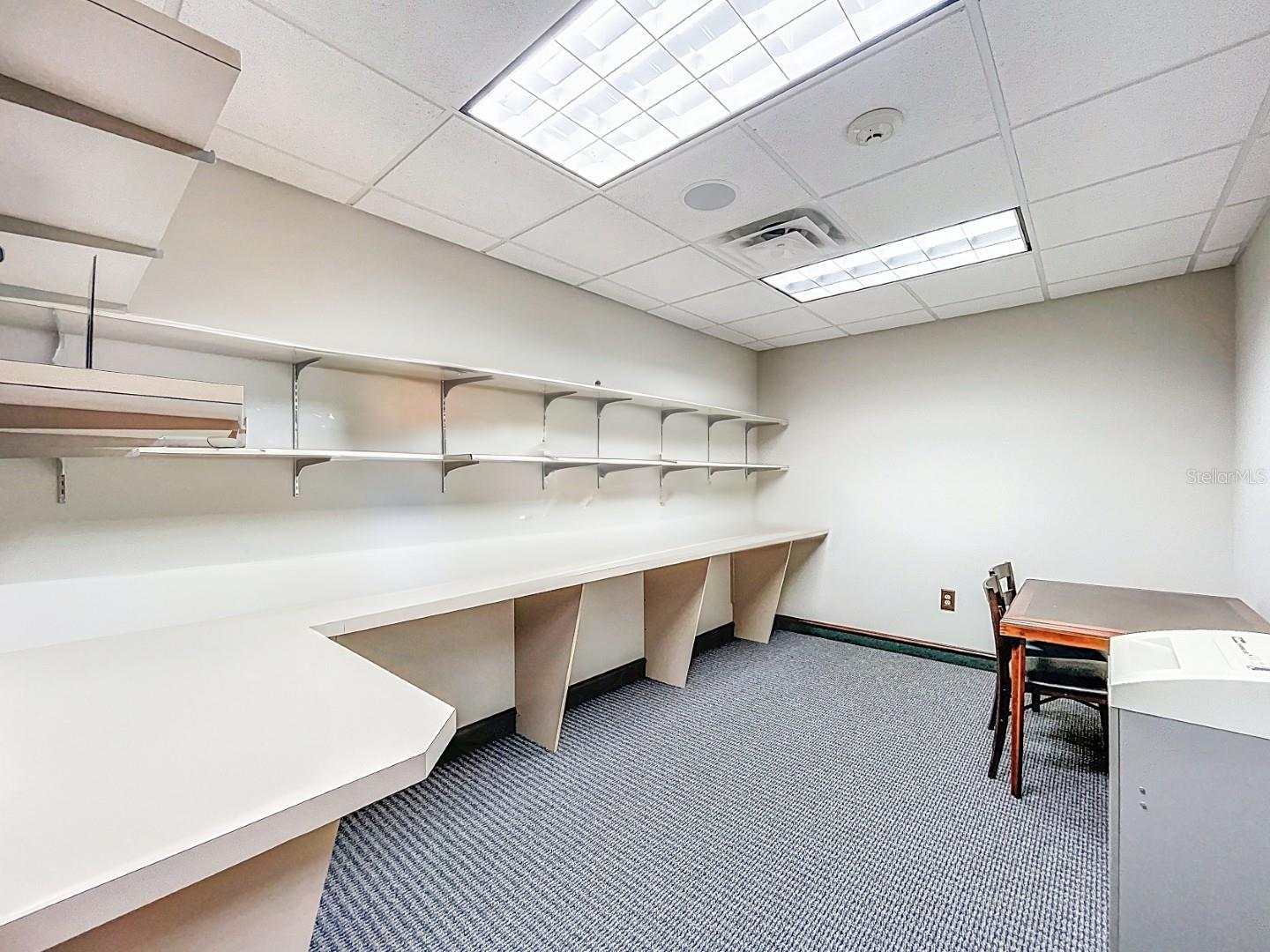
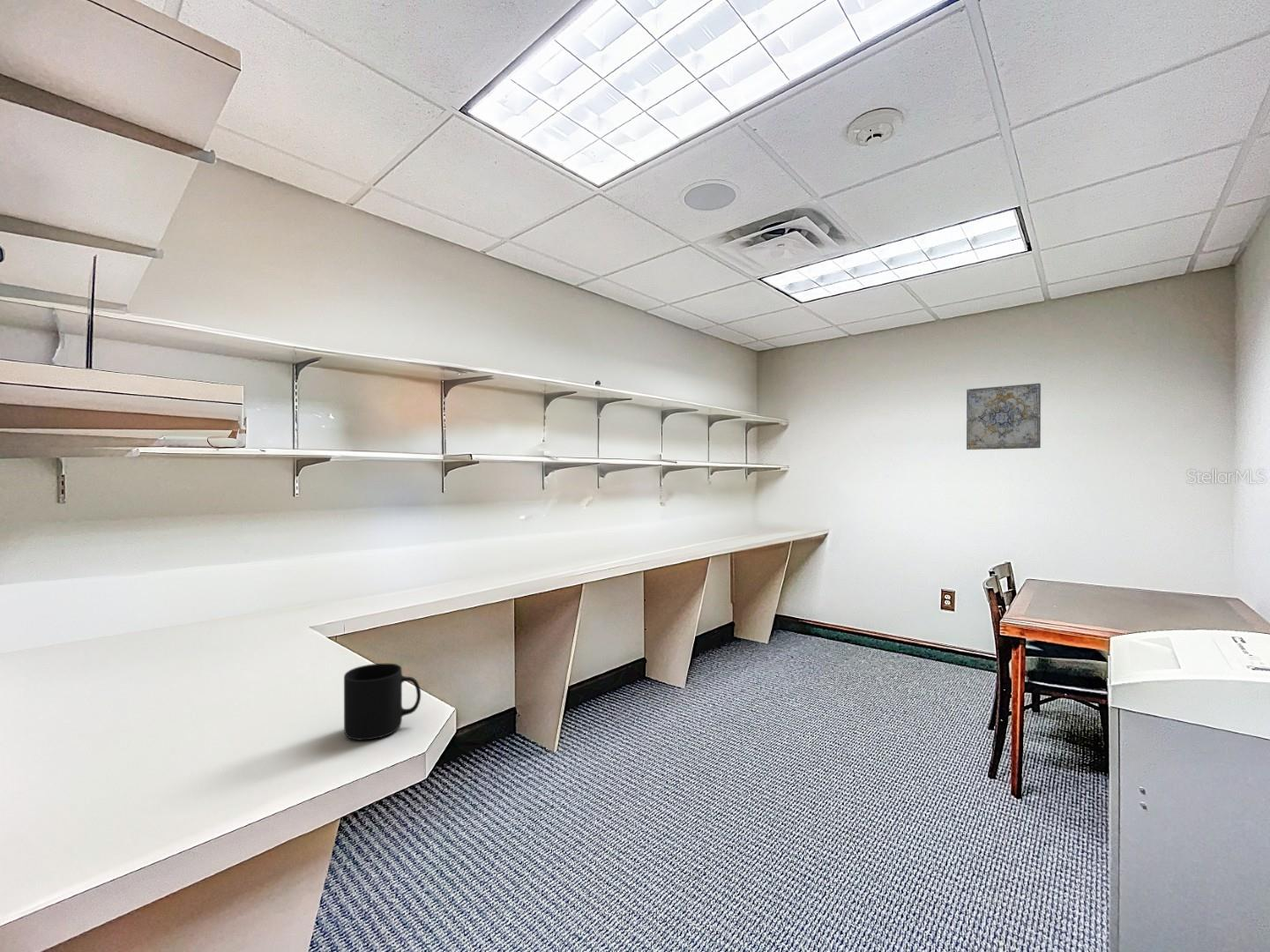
+ wall art (1002, 417)
+ mug (382, 700)
